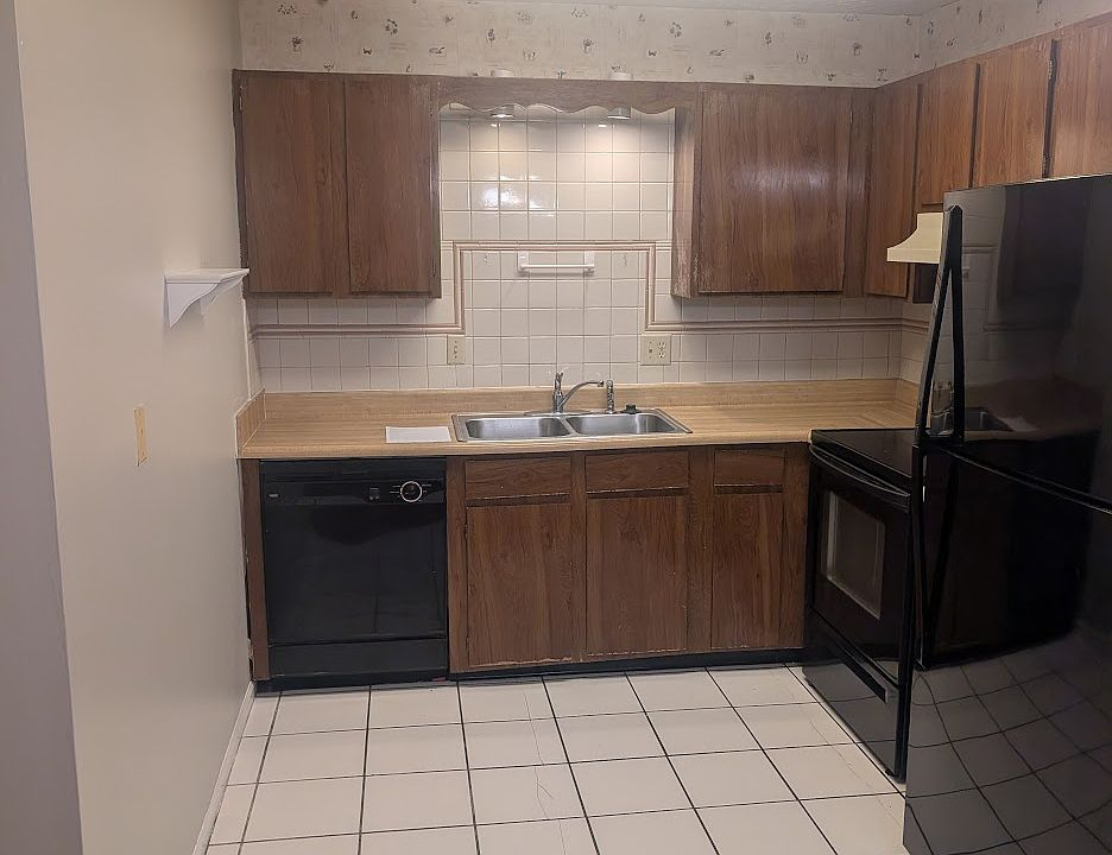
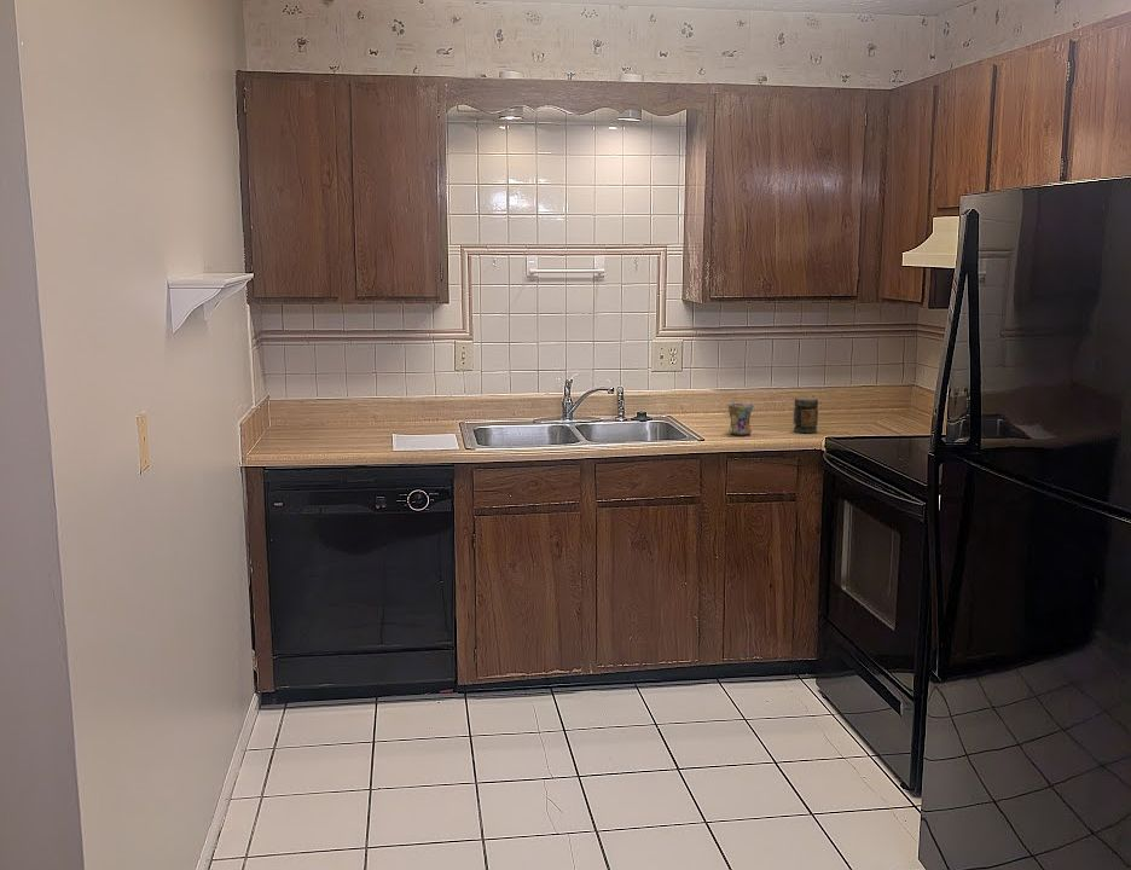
+ jar (806, 414)
+ mug (737, 418)
